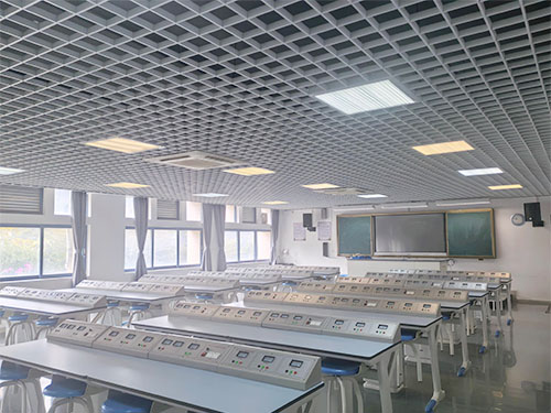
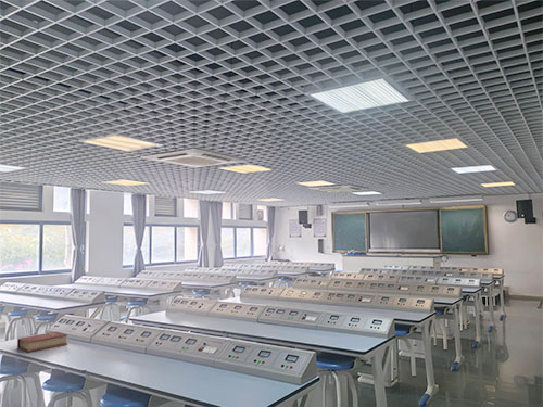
+ book (42, 341)
